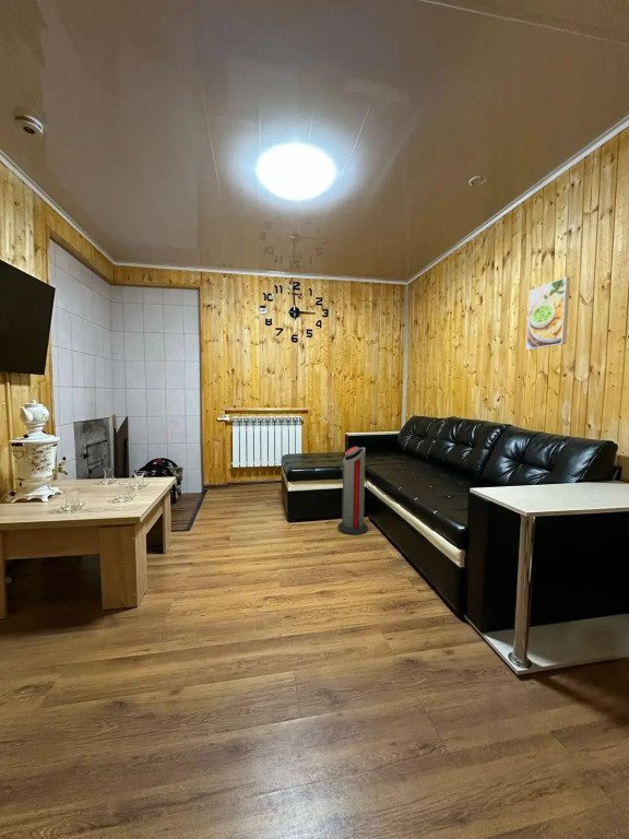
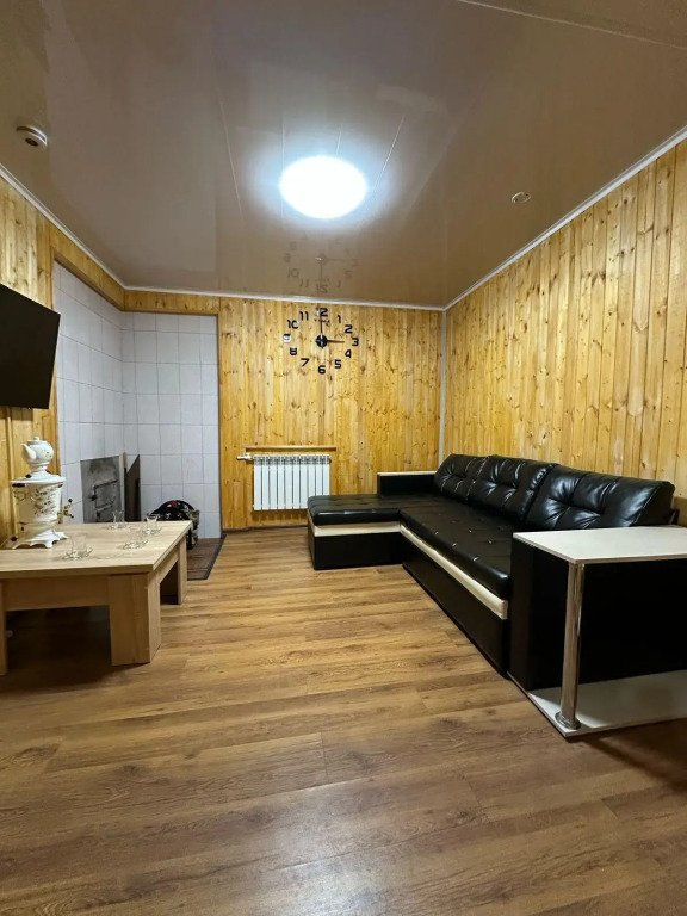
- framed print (546, 316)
- air purifier (353, 487)
